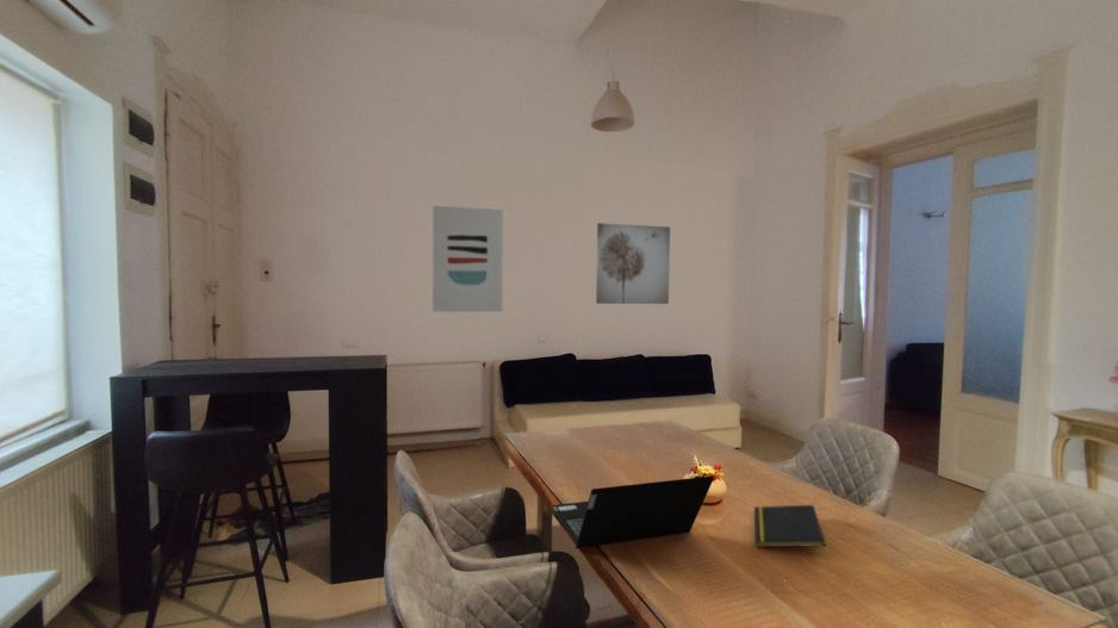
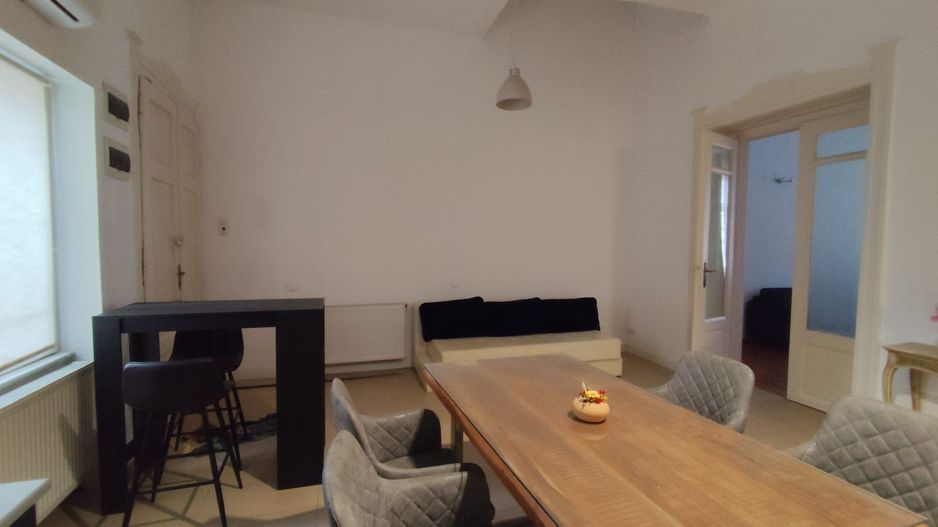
- wall art (633, 265)
- wall art (467, 260)
- laptop computer (626, 495)
- notepad (785, 524)
